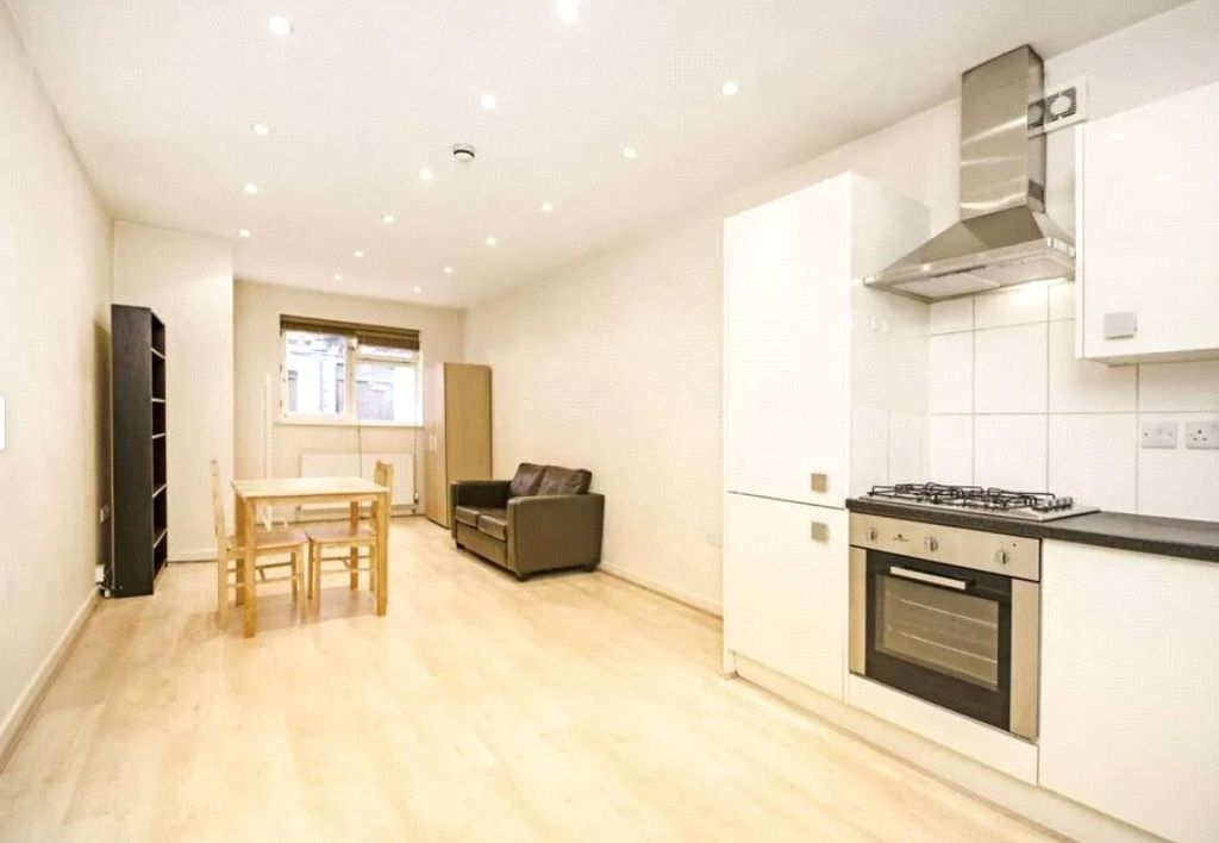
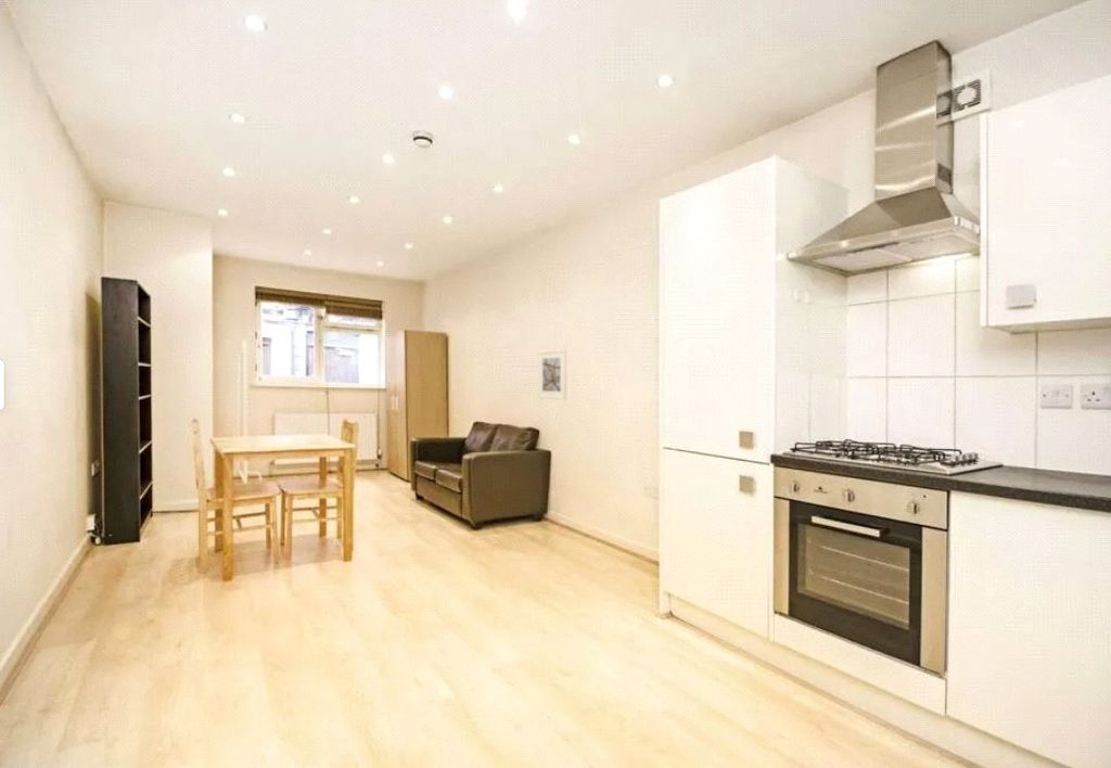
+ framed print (551, 374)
